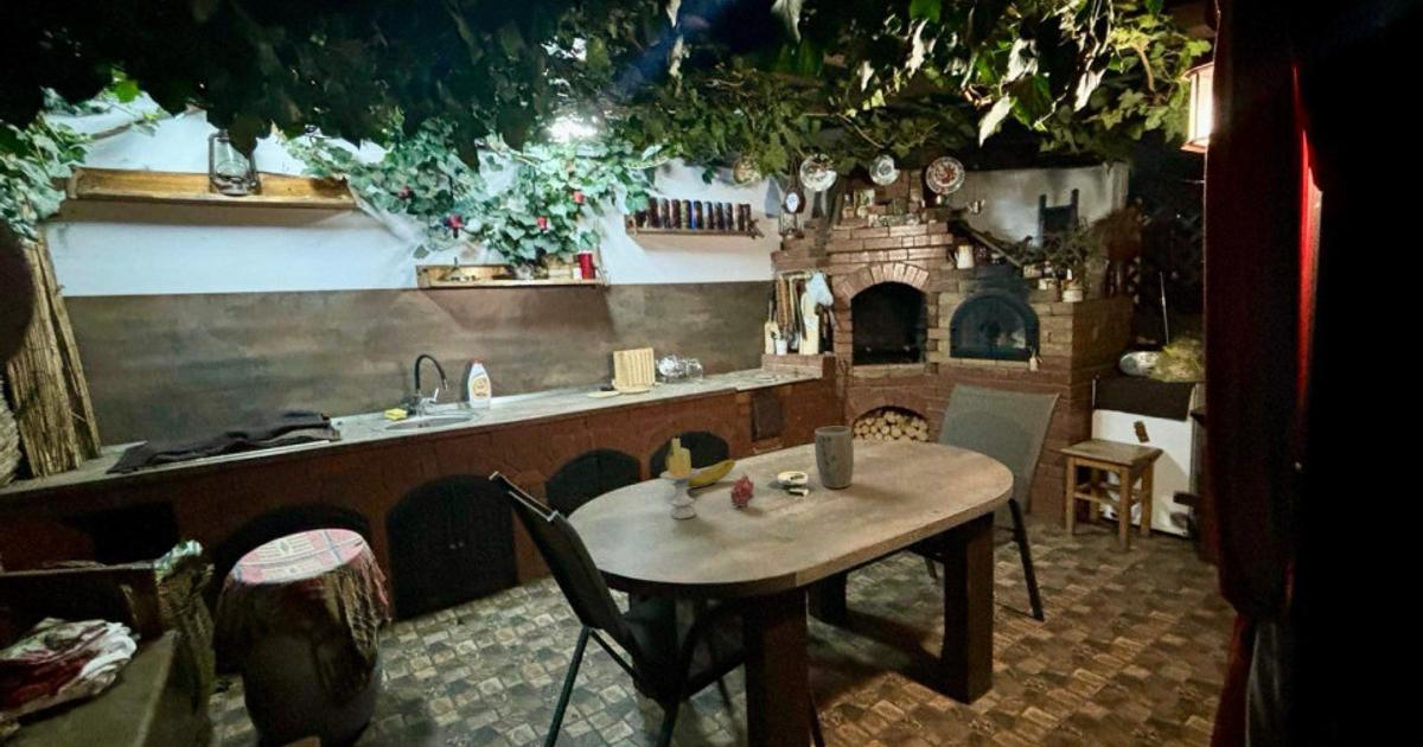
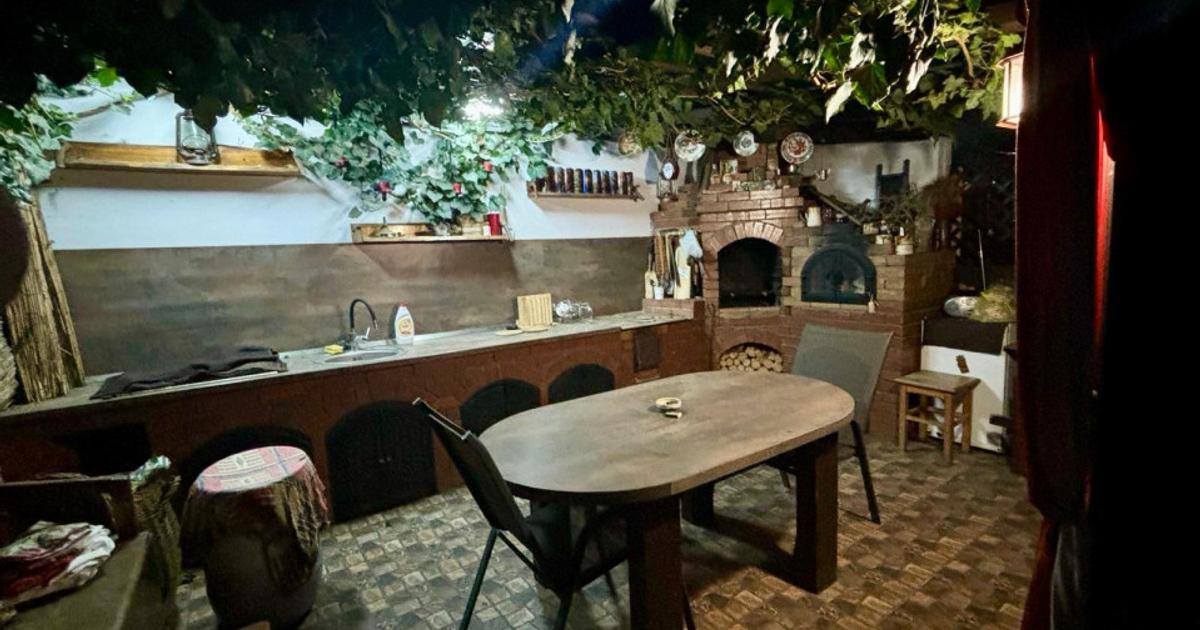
- fruit (741, 487)
- banana (706, 468)
- candle (679, 475)
- plant pot (834, 456)
